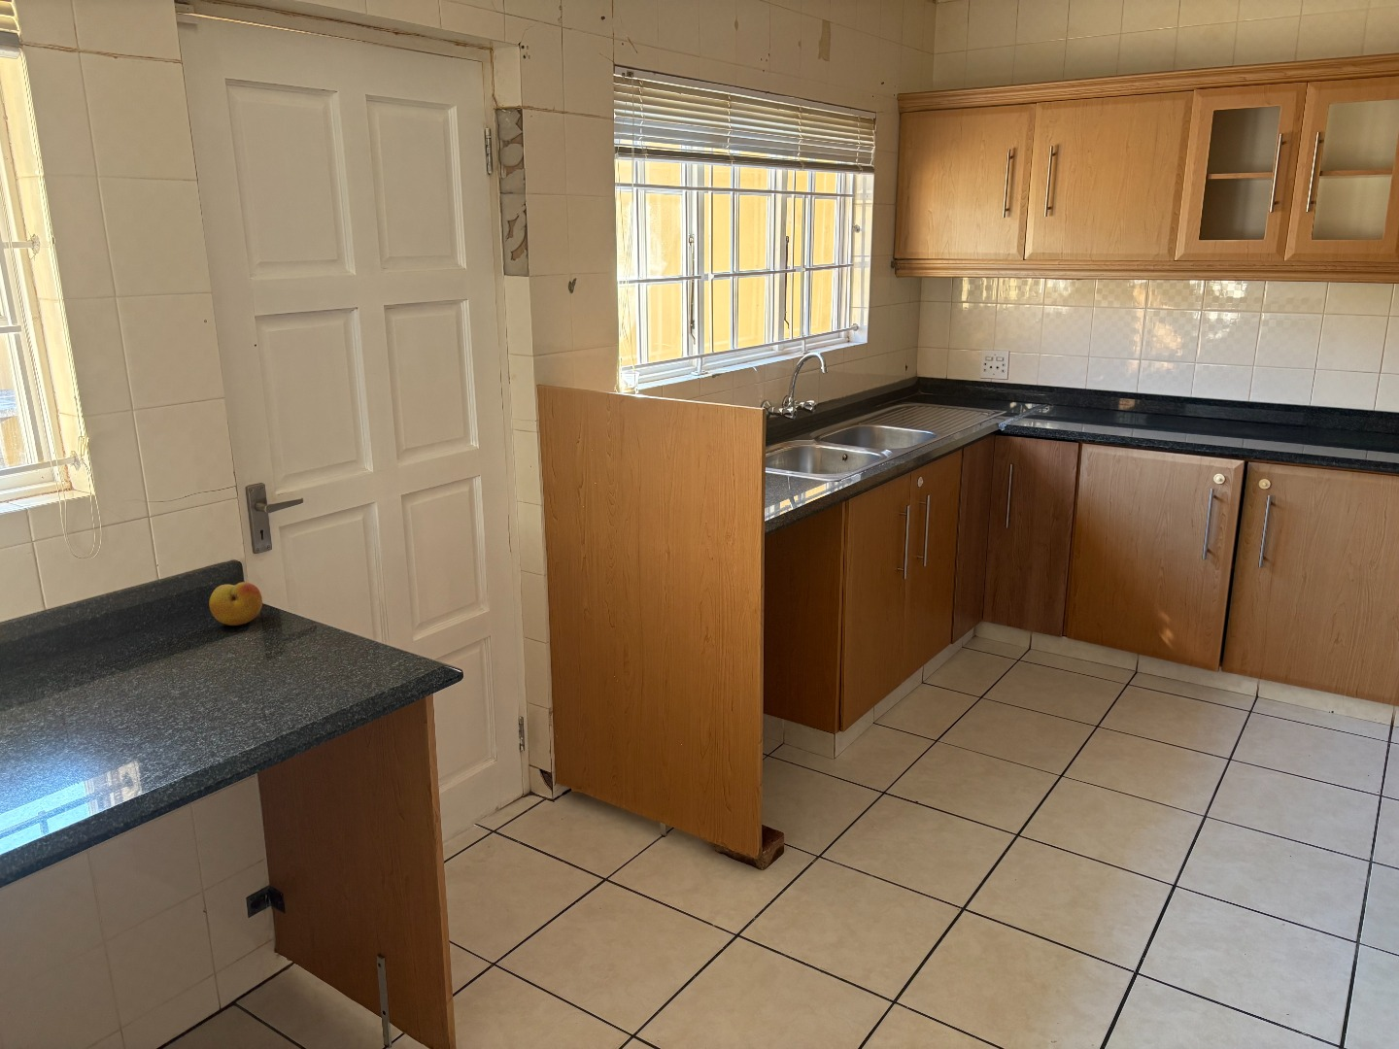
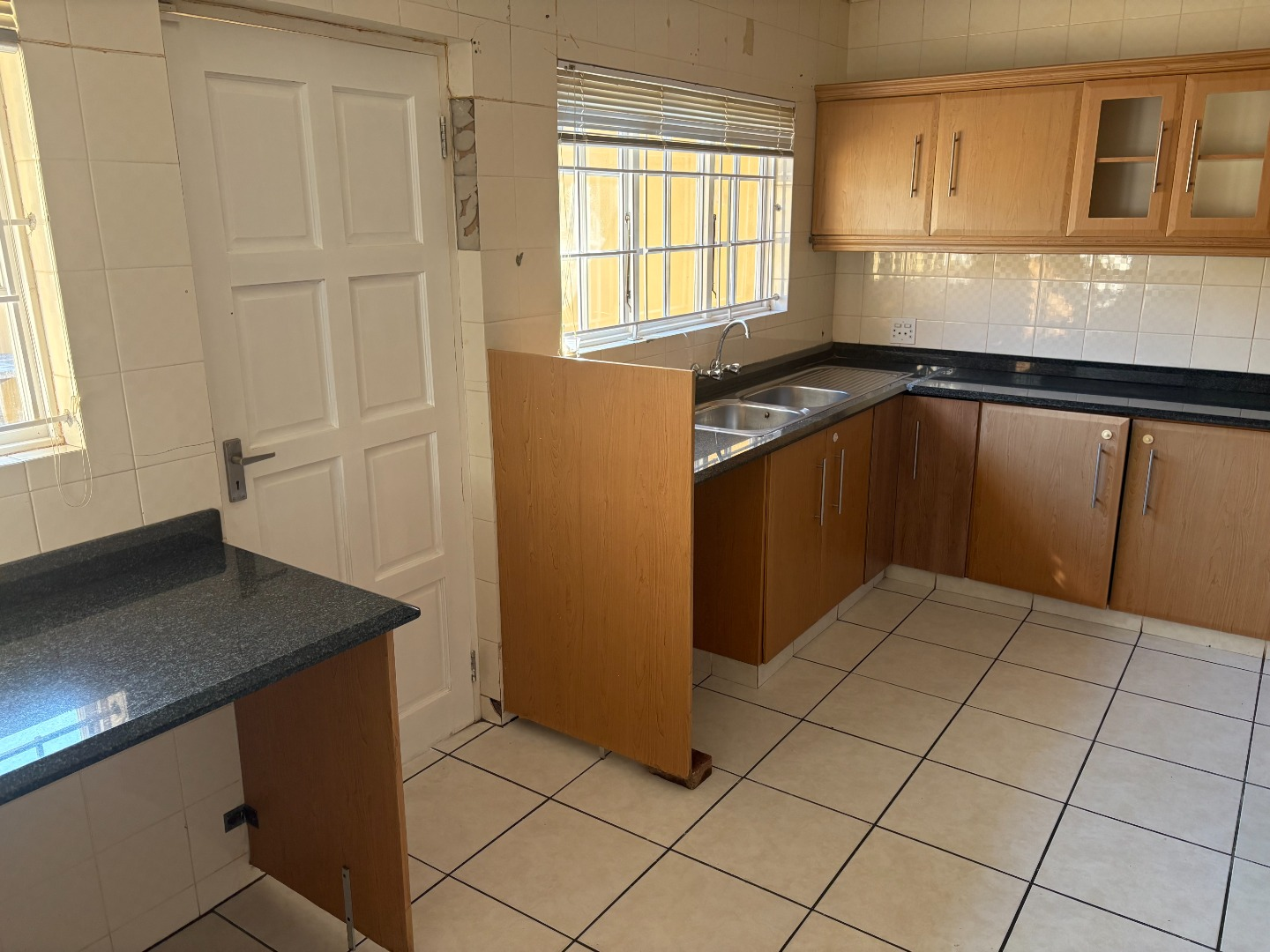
- fruit (236, 603)
